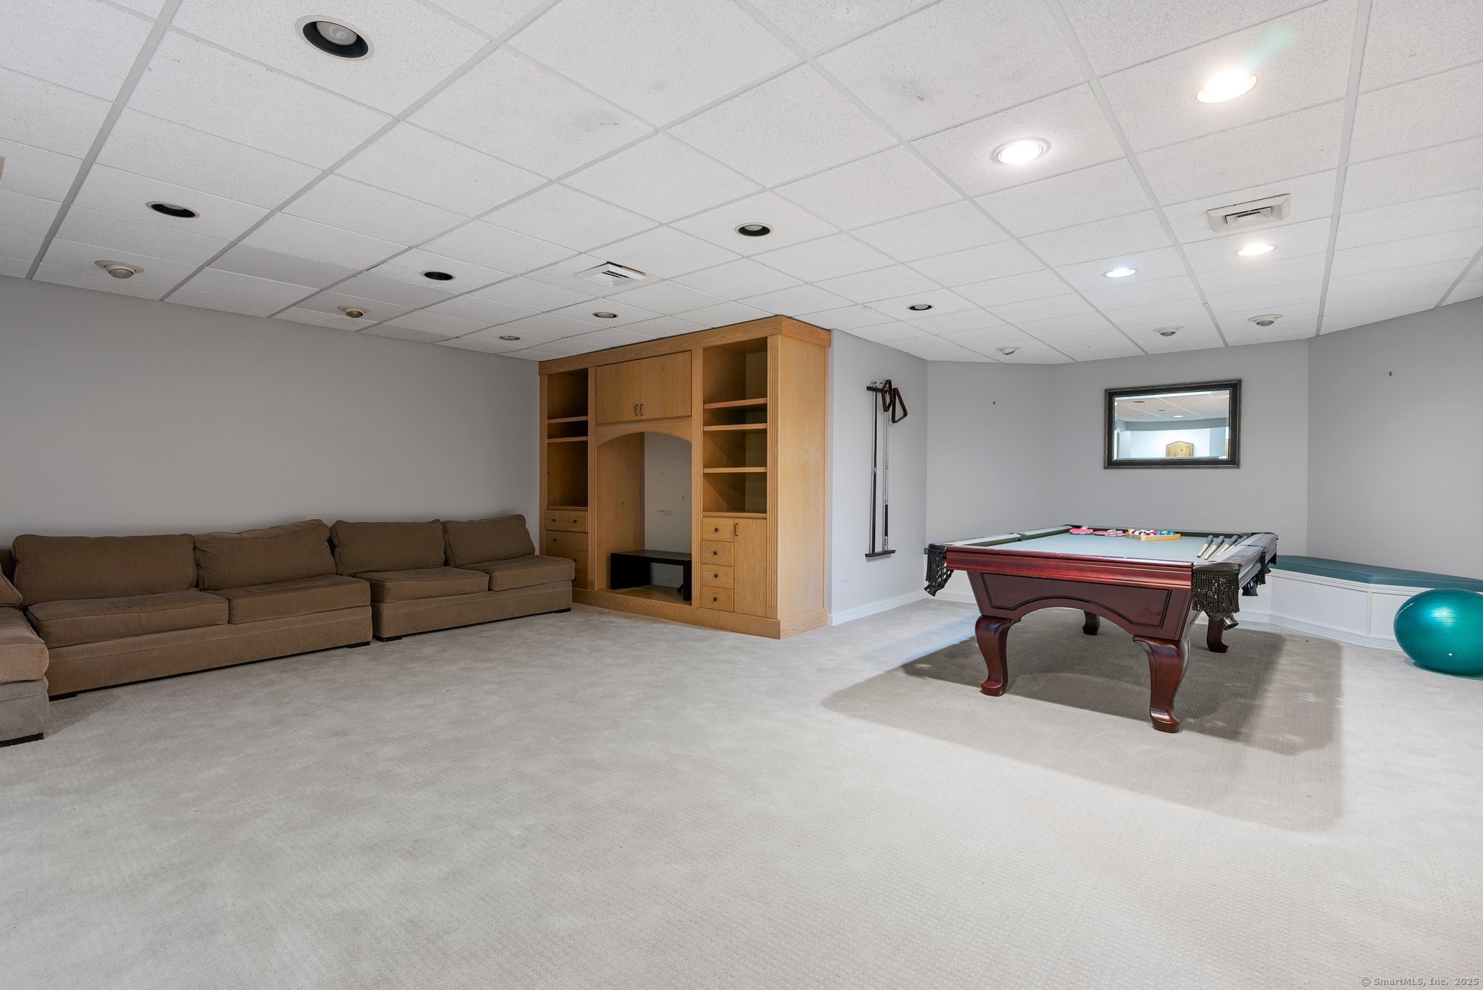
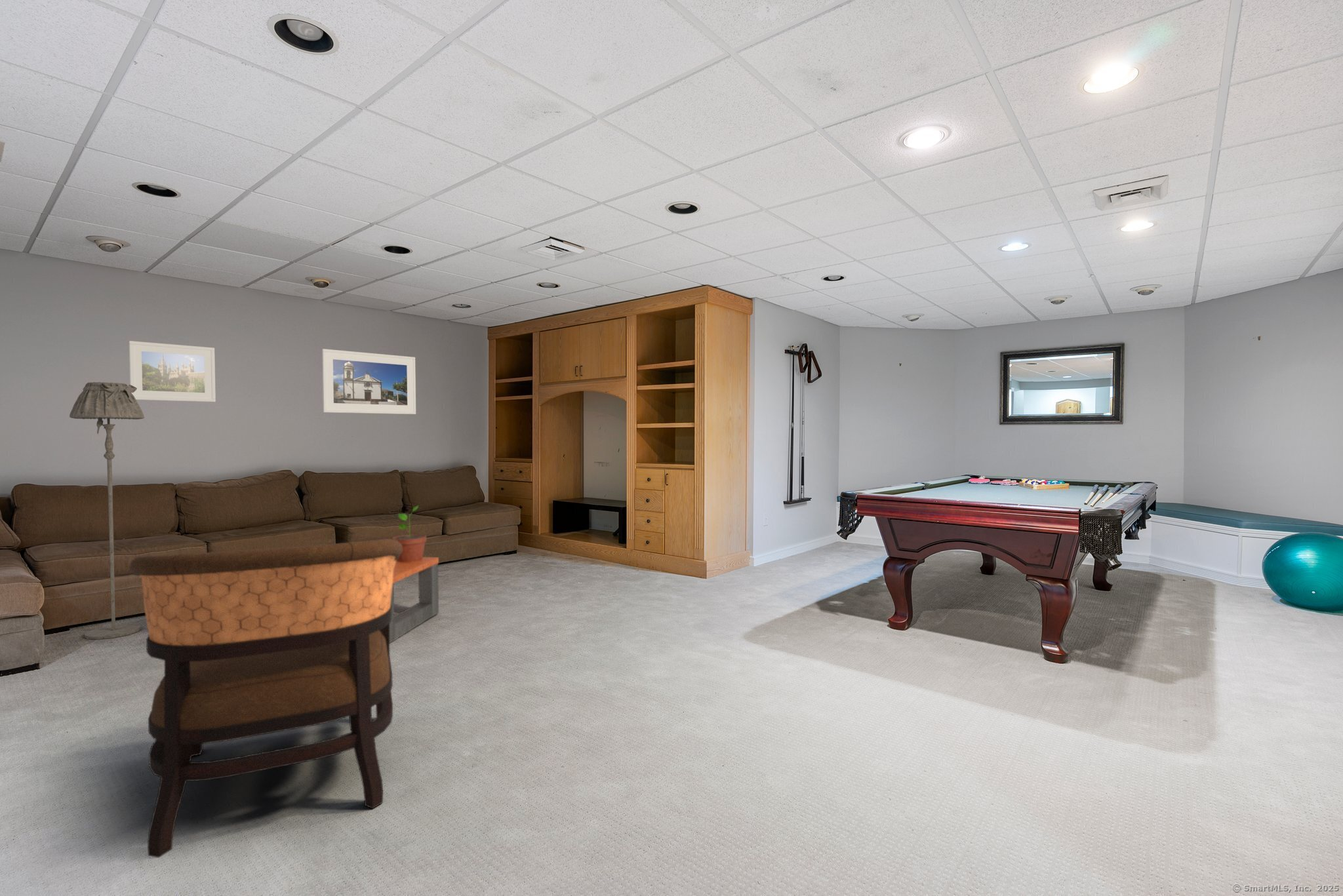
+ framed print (174, 372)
+ potted plant (409, 533)
+ coffee table (391, 596)
+ armchair (282, 655)
+ floor lamp (110, 508)
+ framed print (371, 383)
